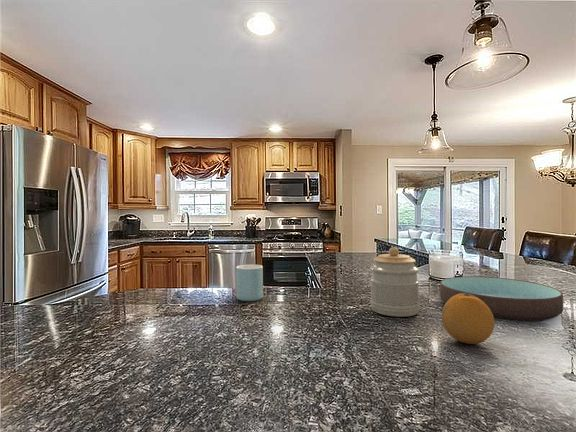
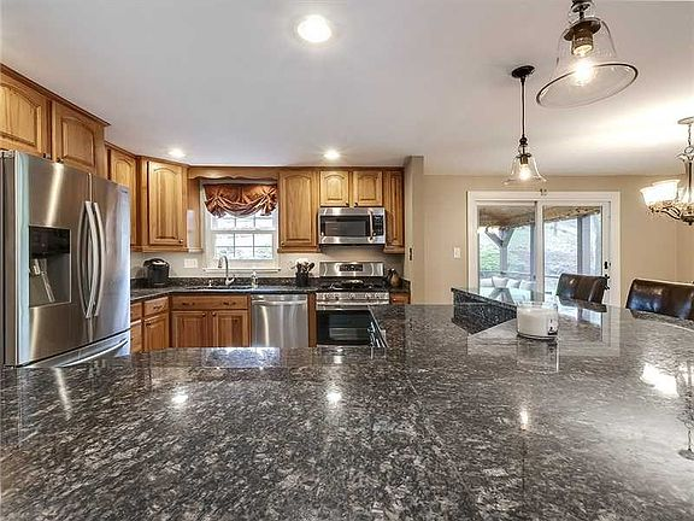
- jar (394, 278)
- bowl (496, 295)
- mug (249, 281)
- fruit (467, 318)
